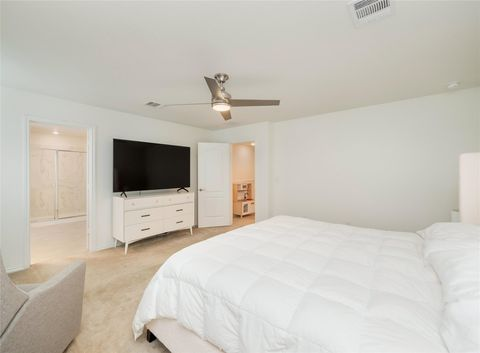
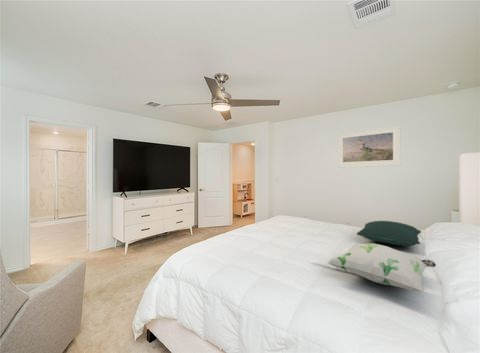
+ pillow (388, 233)
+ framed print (366, 148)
+ decorative pillow (381, 263)
